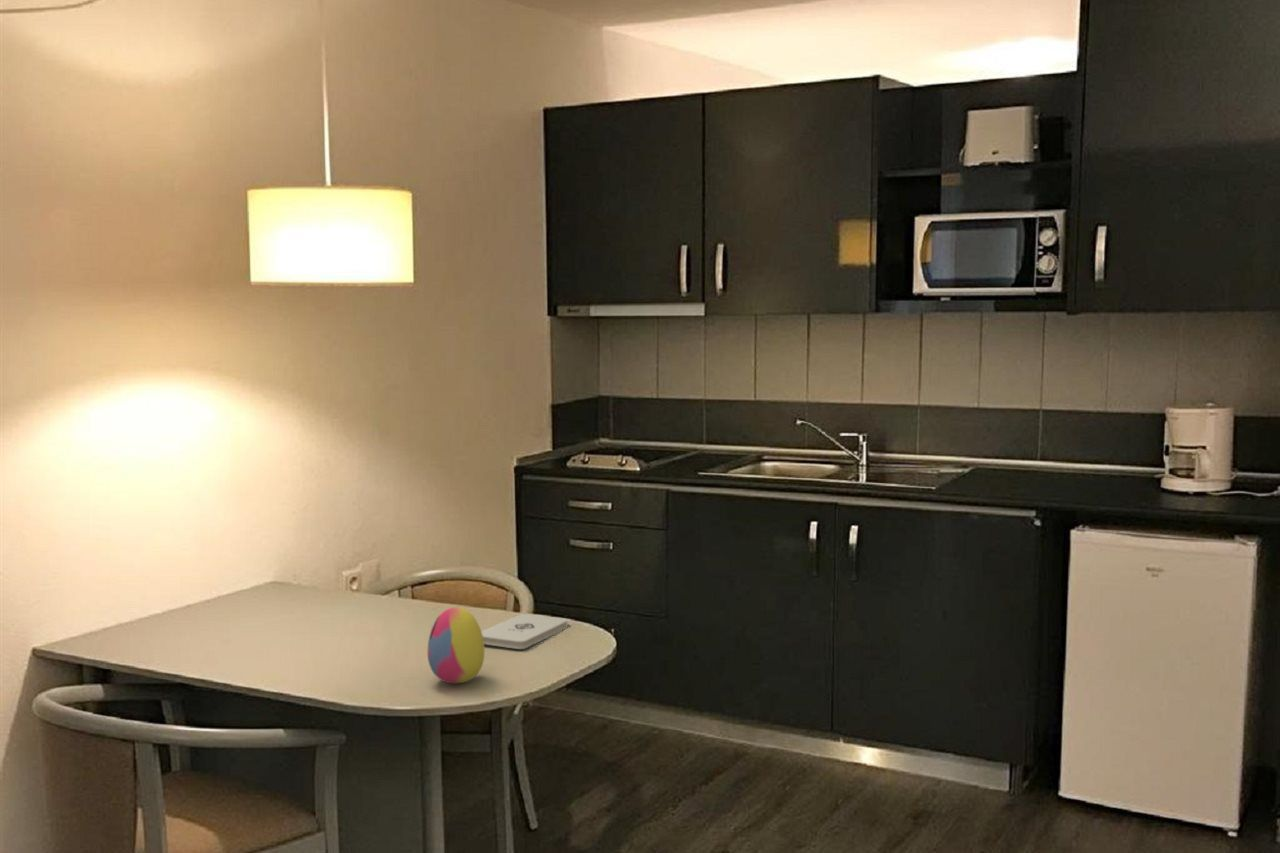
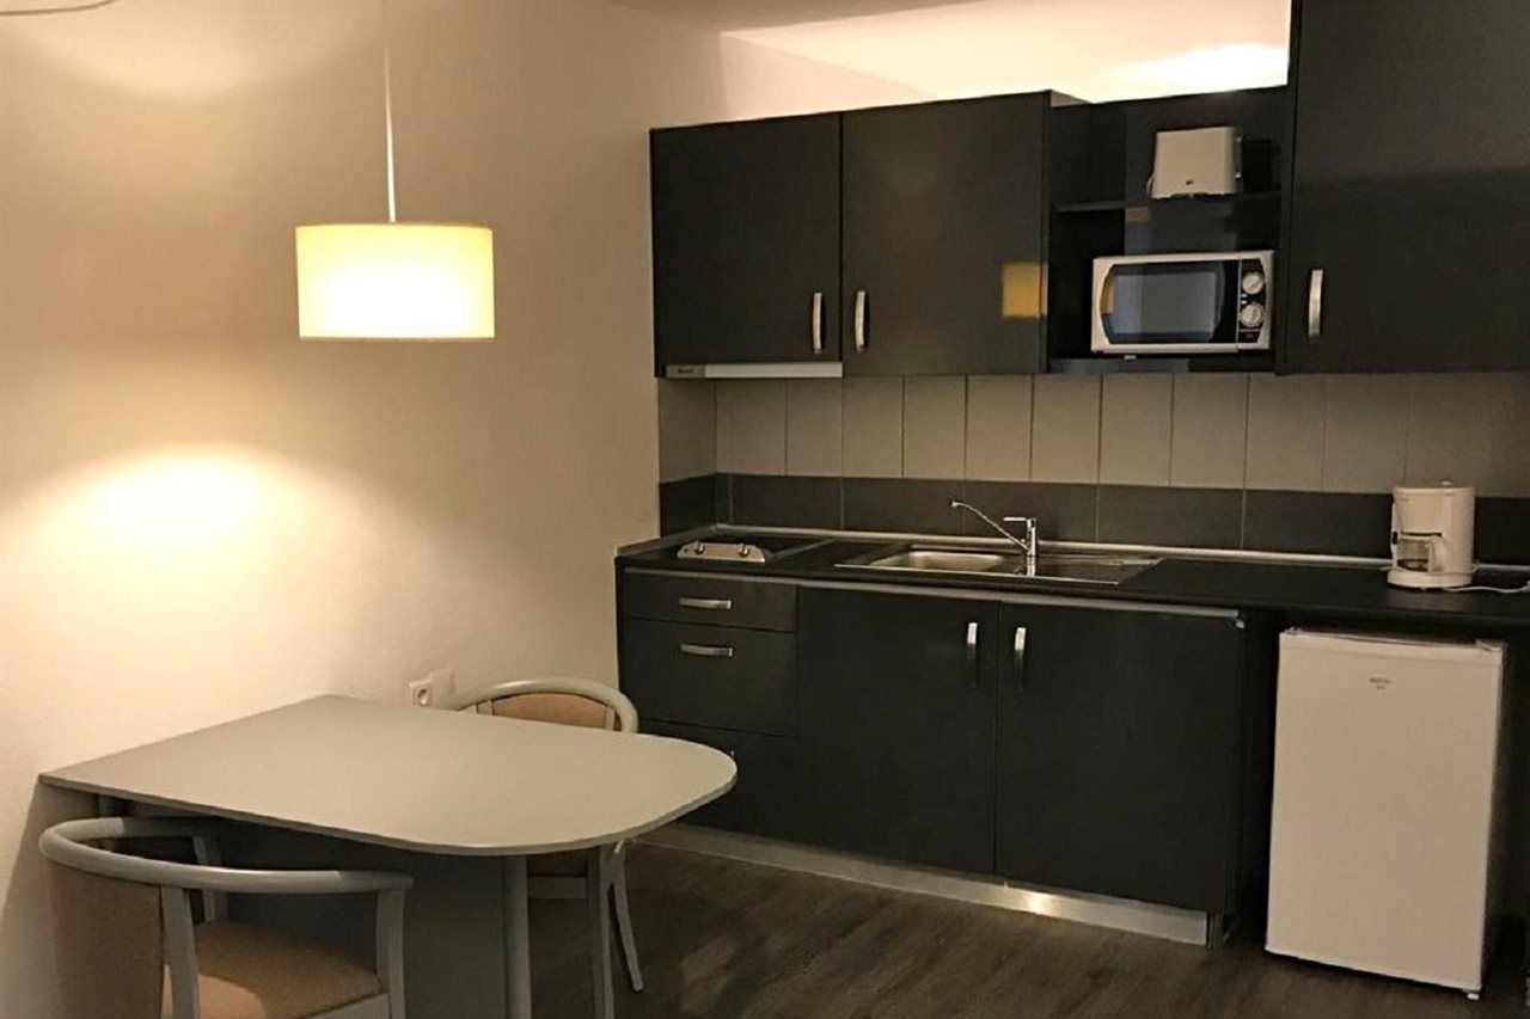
- notepad (522, 630)
- decorative egg (456, 645)
